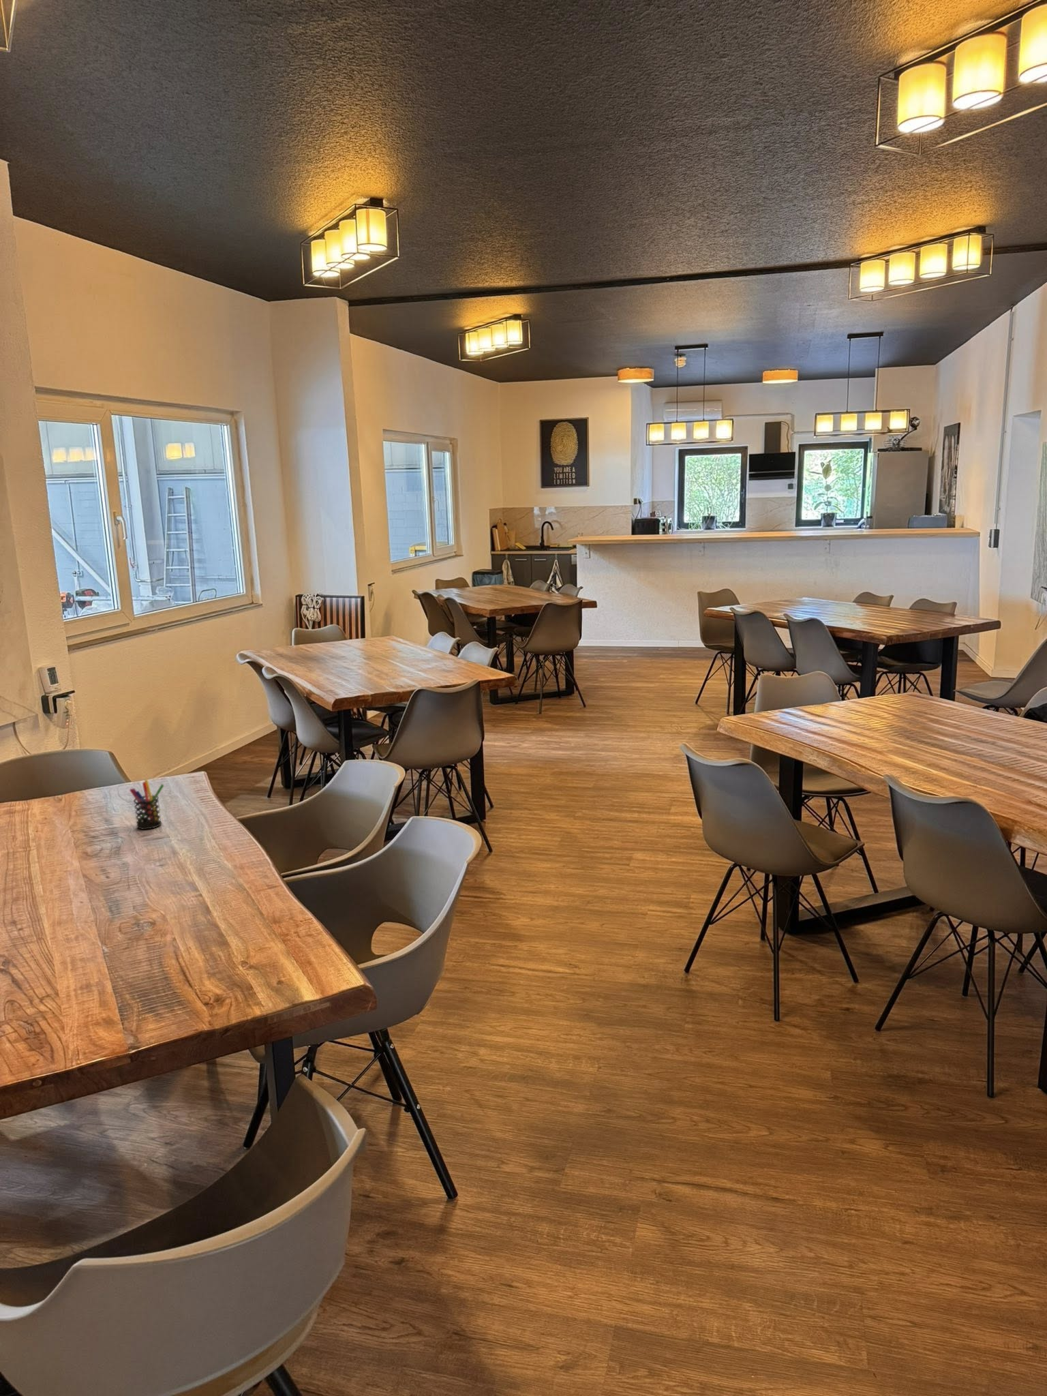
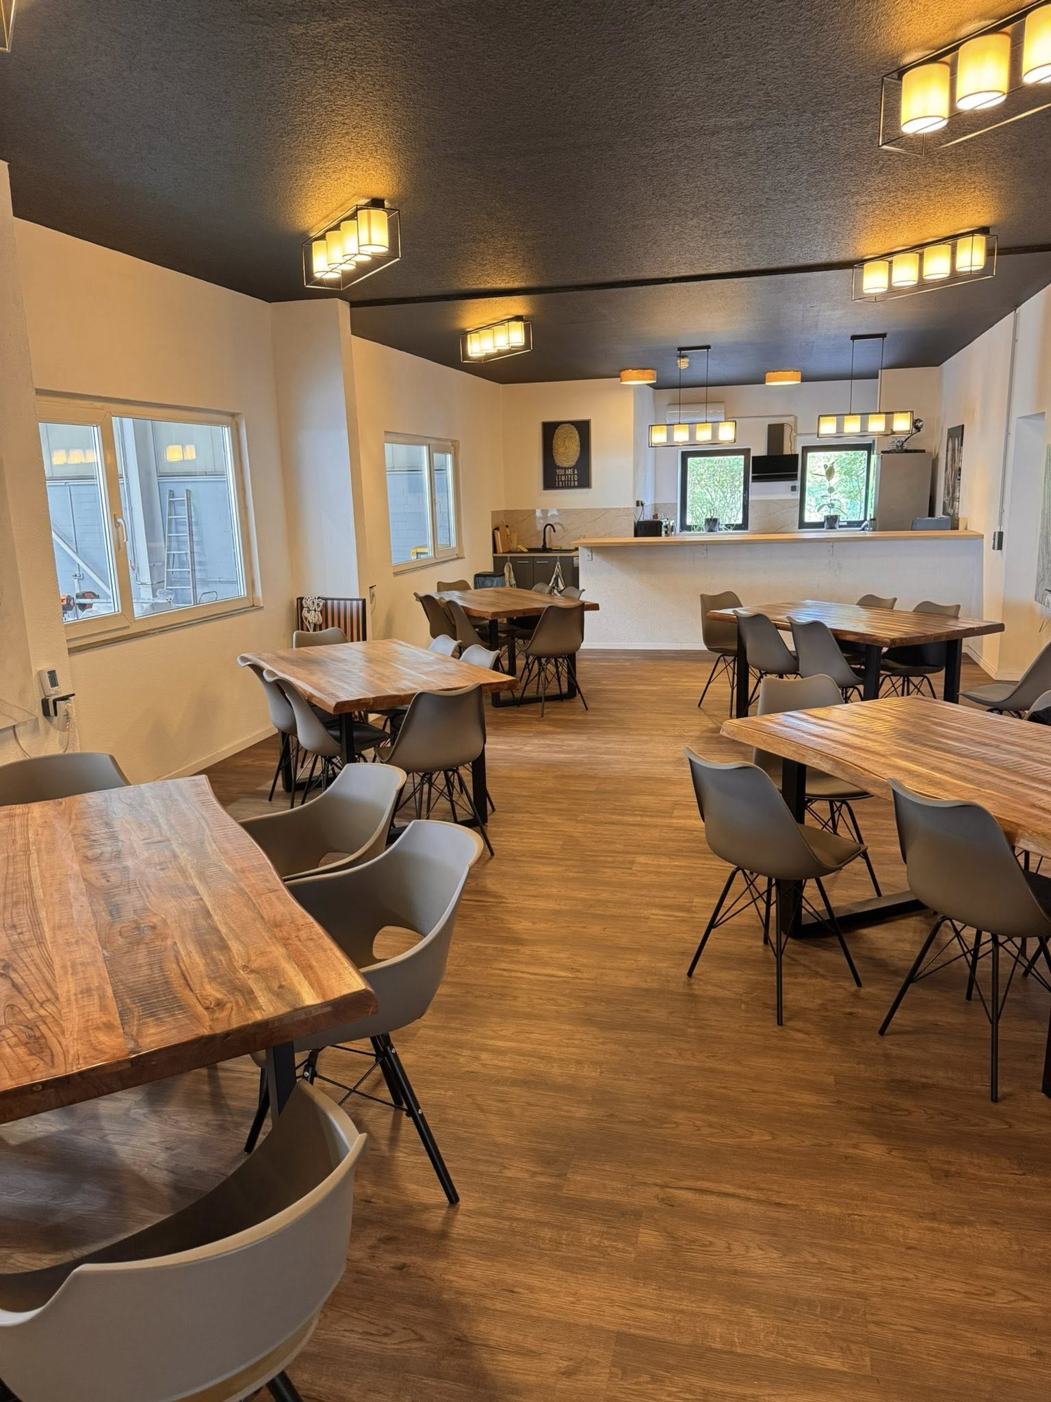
- pen holder (150, 802)
